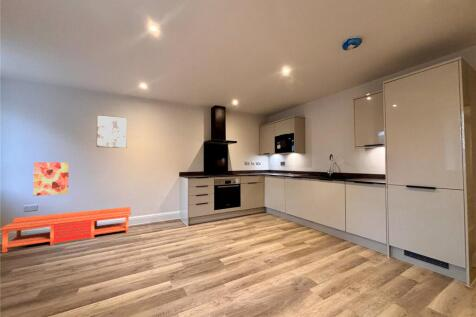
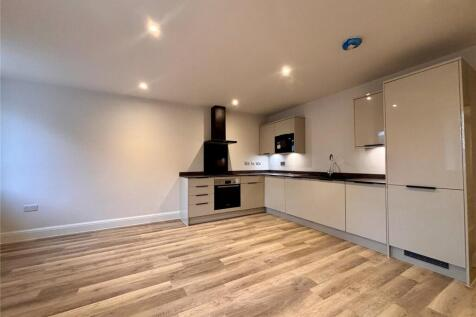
- tv stand (76, 225)
- wall art (51, 178)
- wall art (112, 132)
